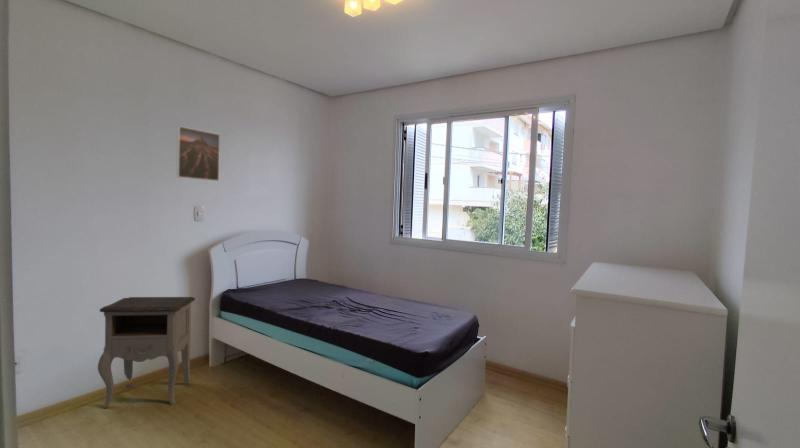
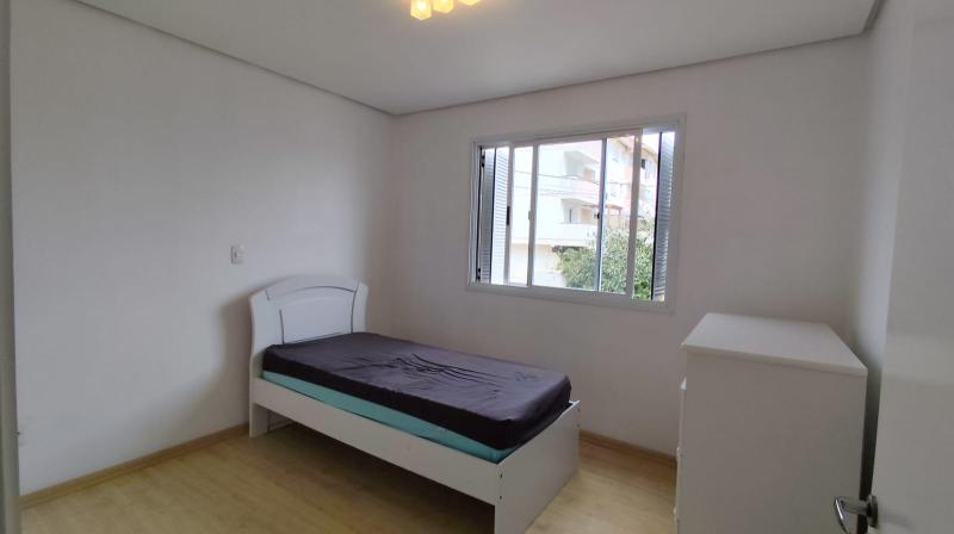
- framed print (198, 154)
- nightstand (149, 349)
